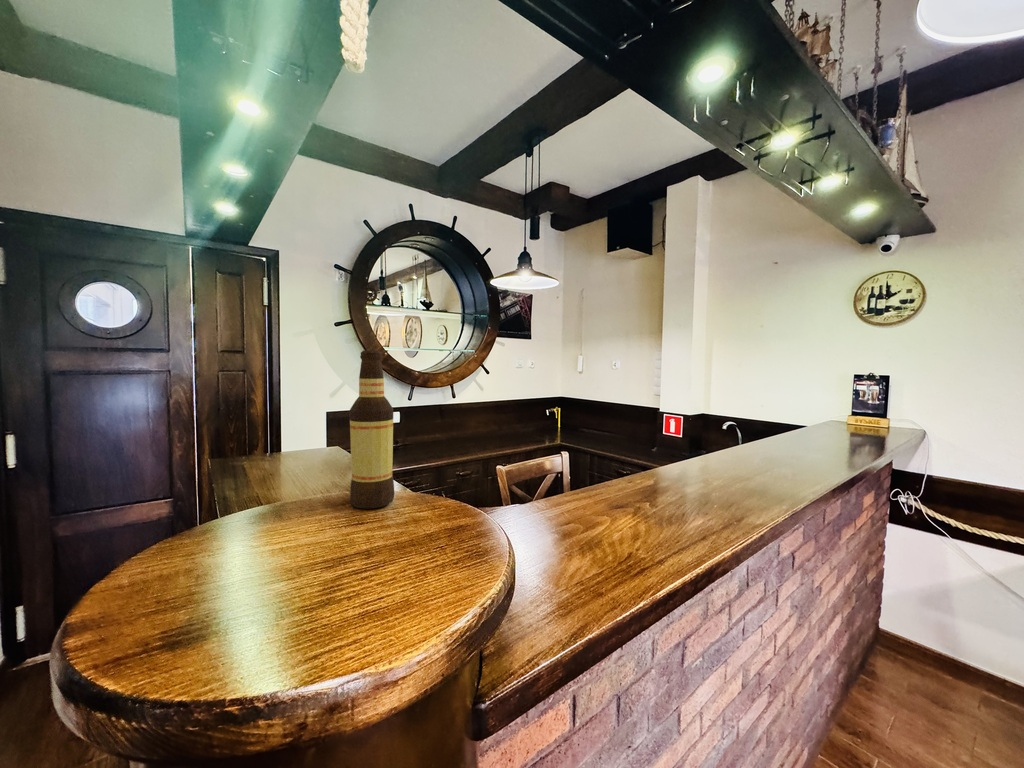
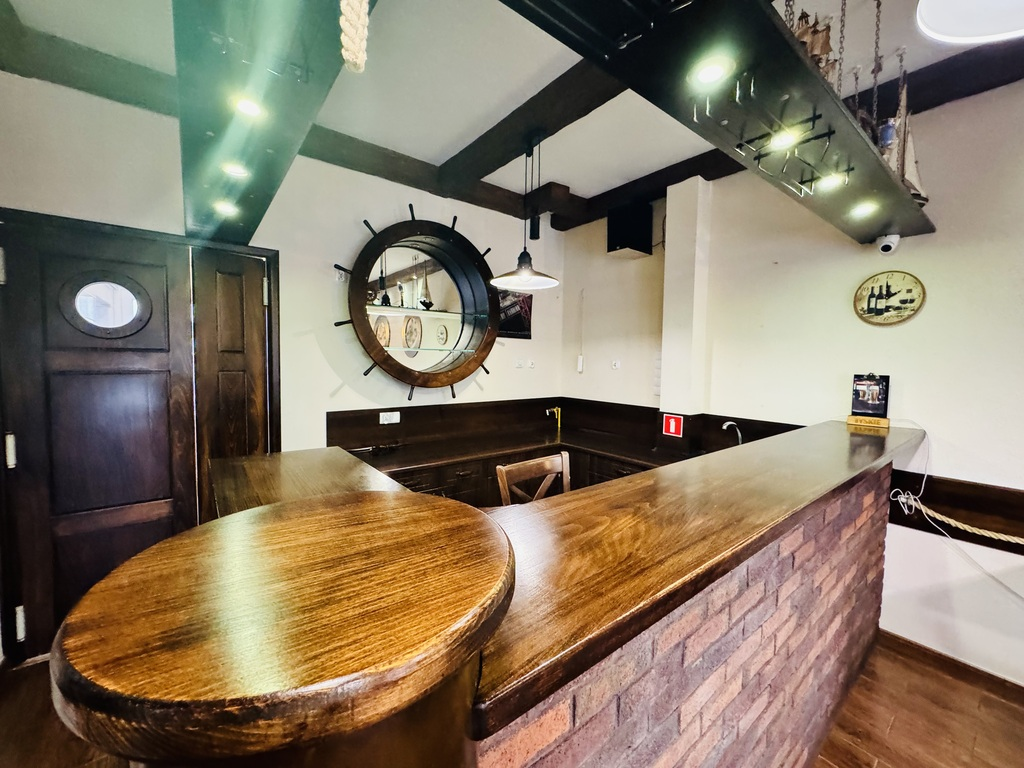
- bottle (371, 427)
